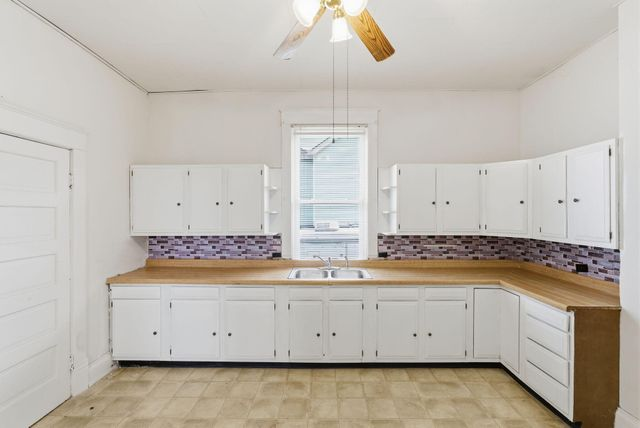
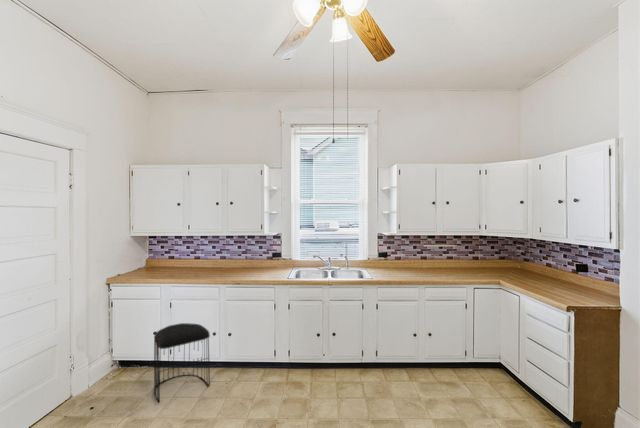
+ stool (184, 357)
